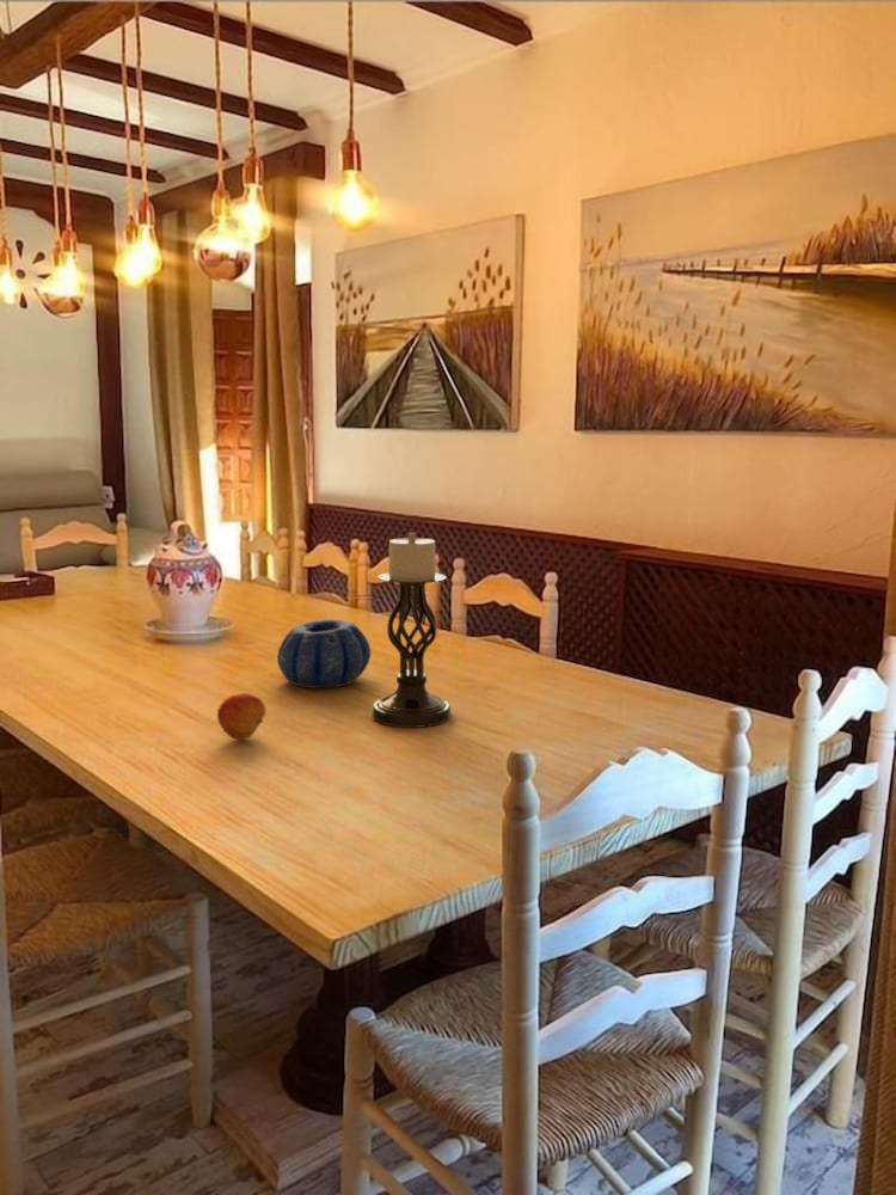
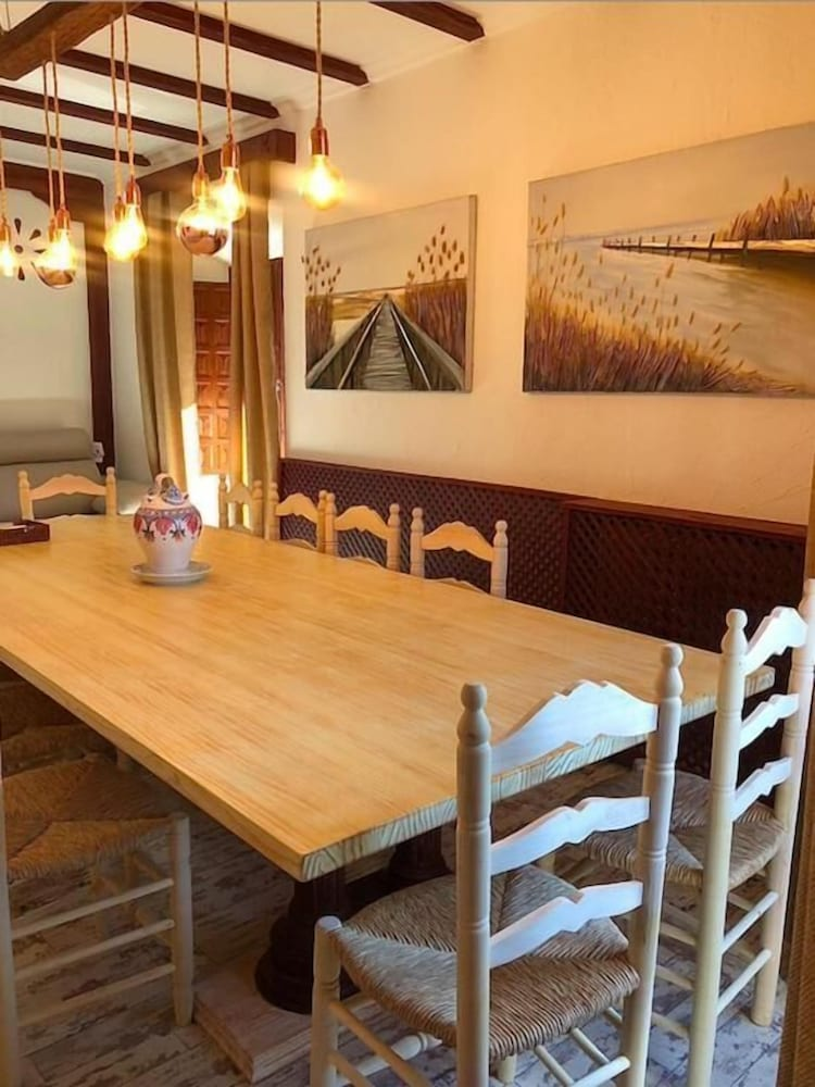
- candle holder (415, 626)
- decorative bowl (324, 651)
- fruit (240, 716)
